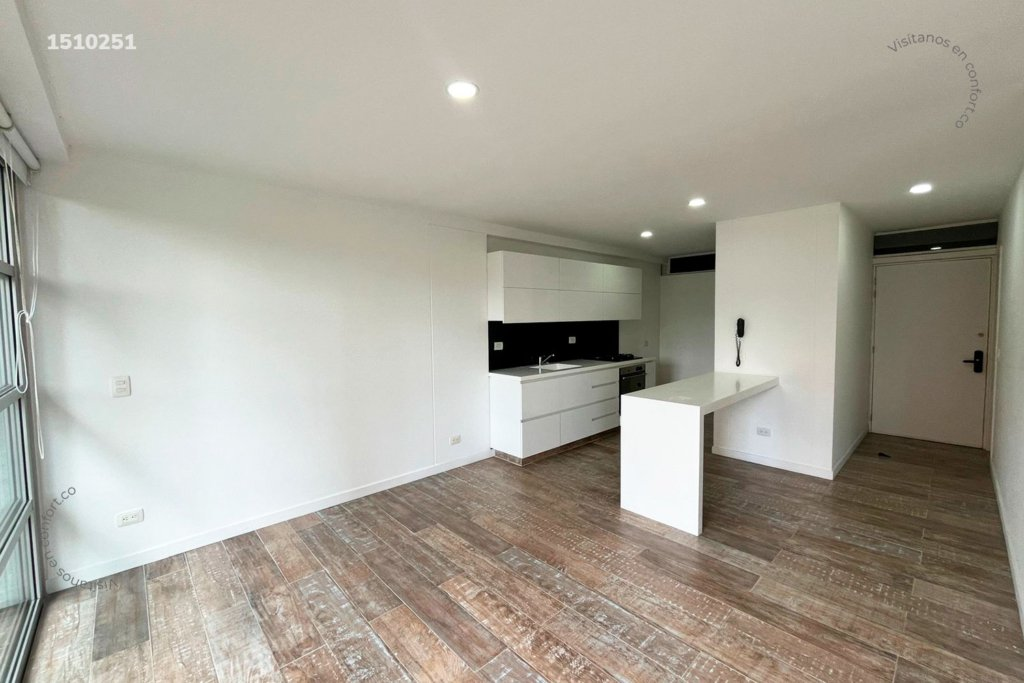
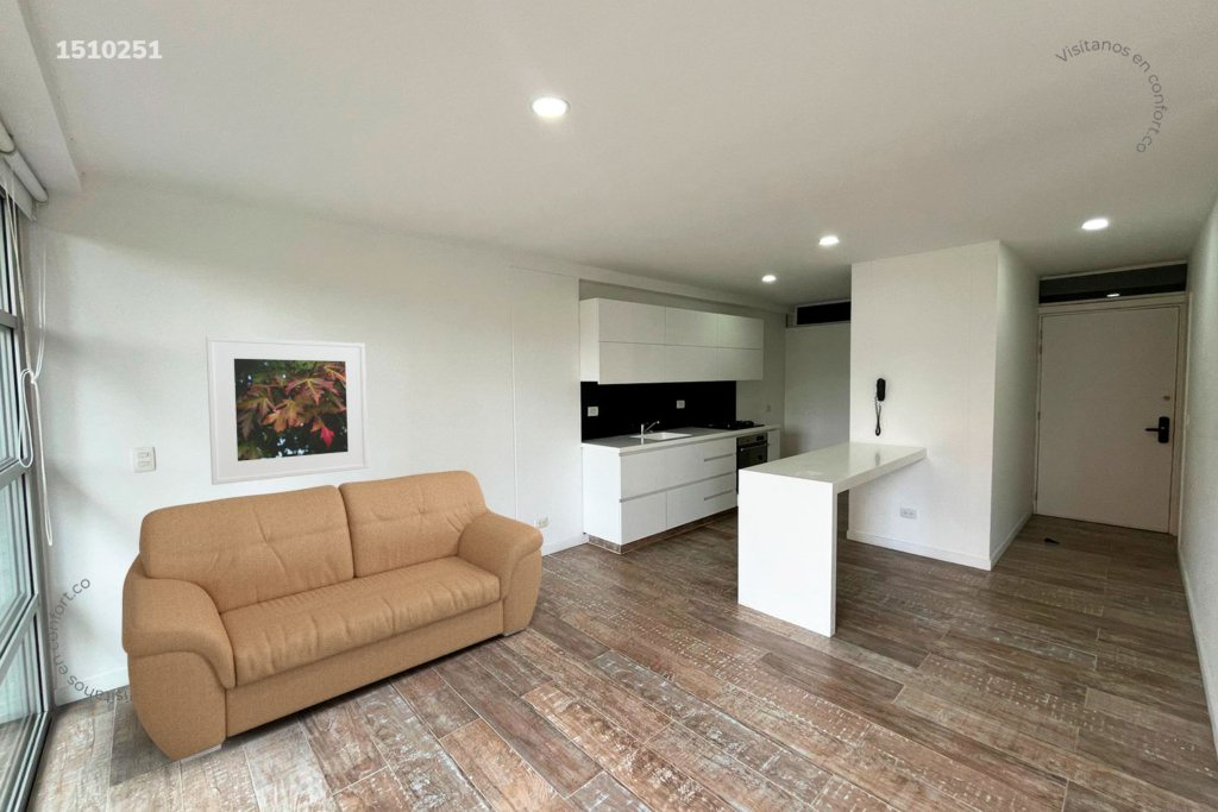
+ sofa (359, 573)
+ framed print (294, 408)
